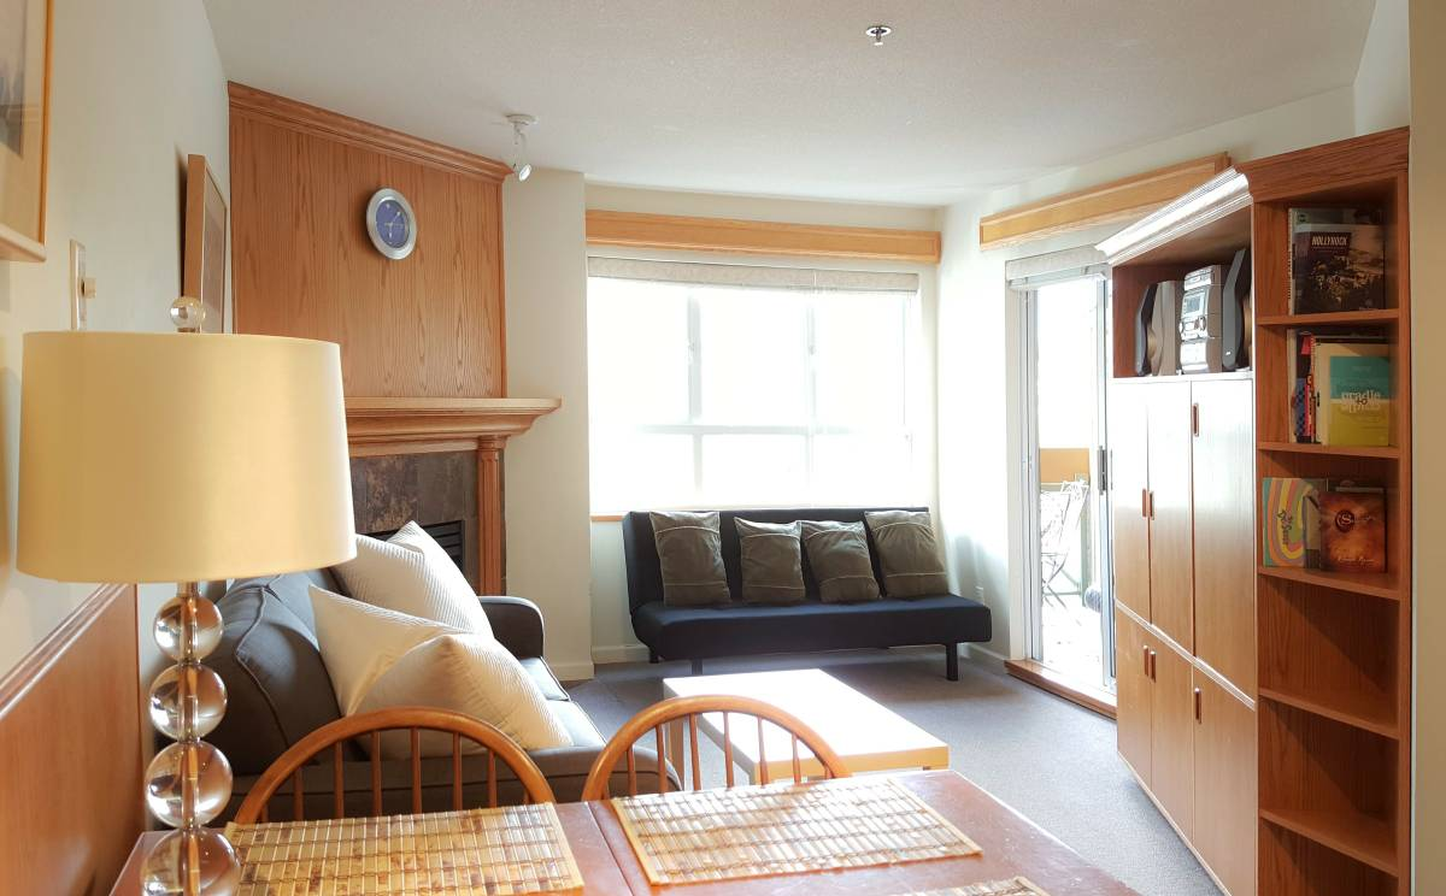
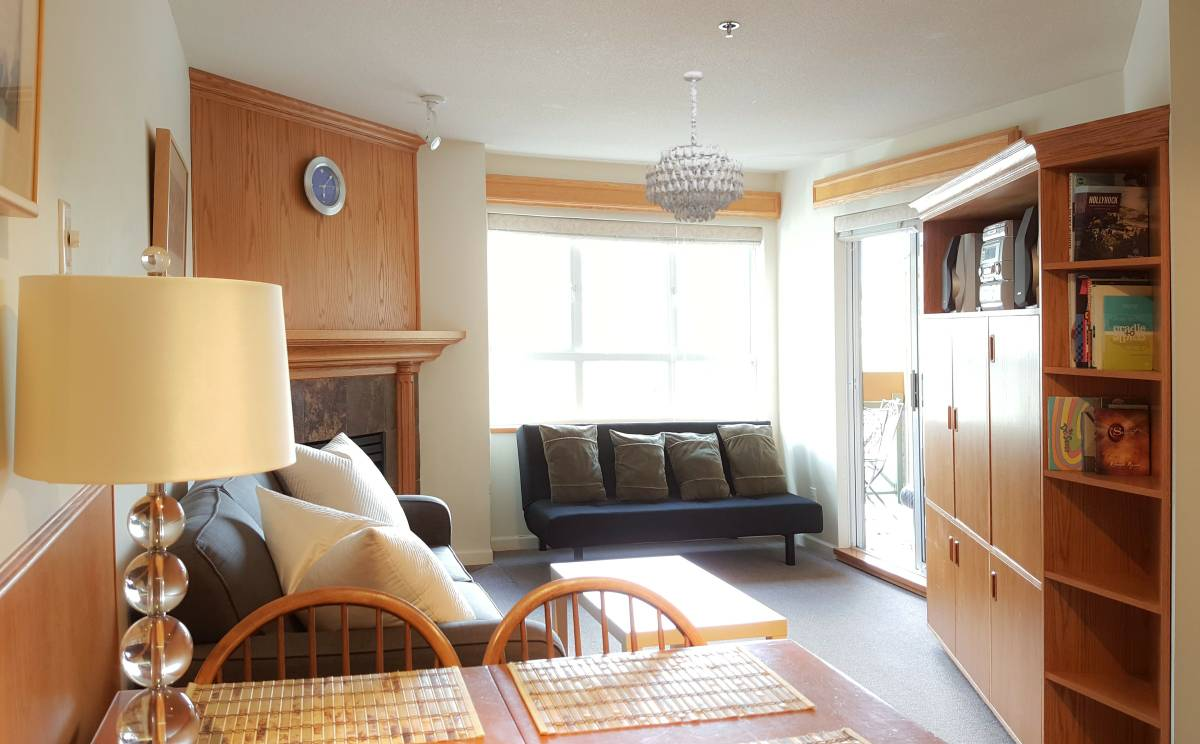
+ chandelier (694, 147)
